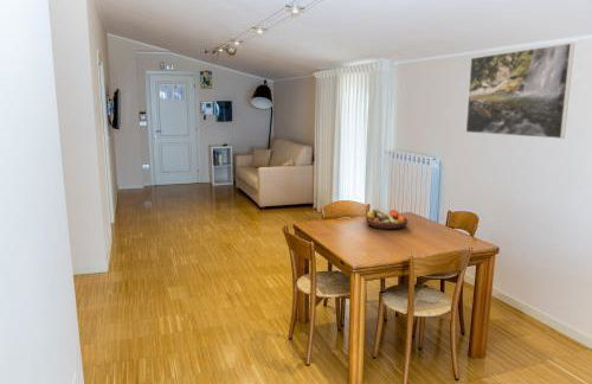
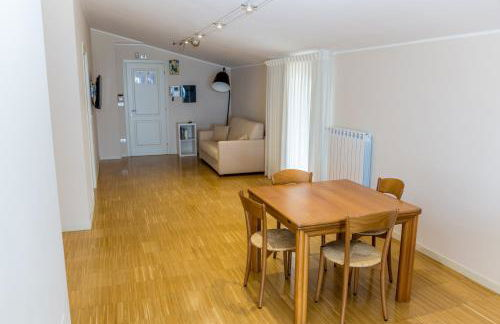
- fruit bowl (386, 217)
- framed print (513, 94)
